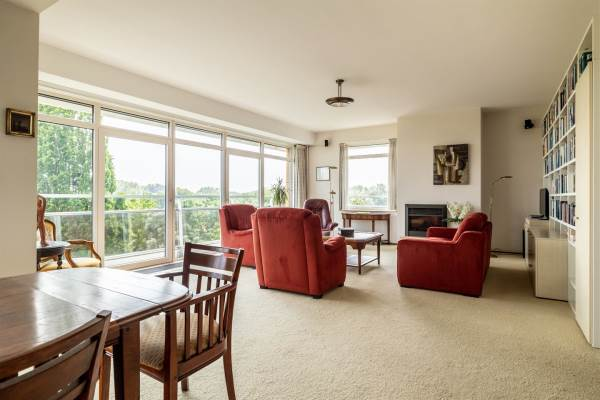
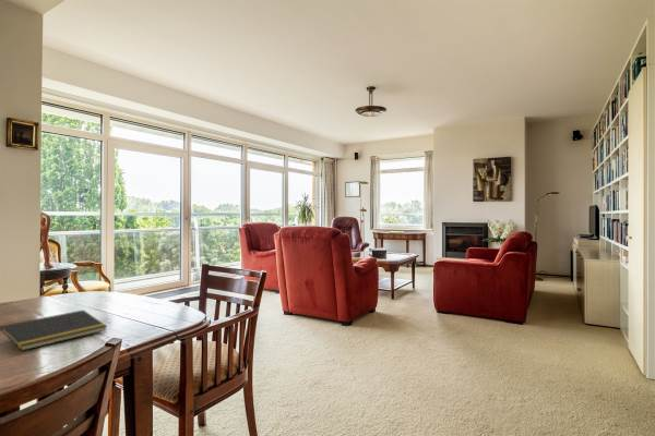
+ notepad (56, 327)
